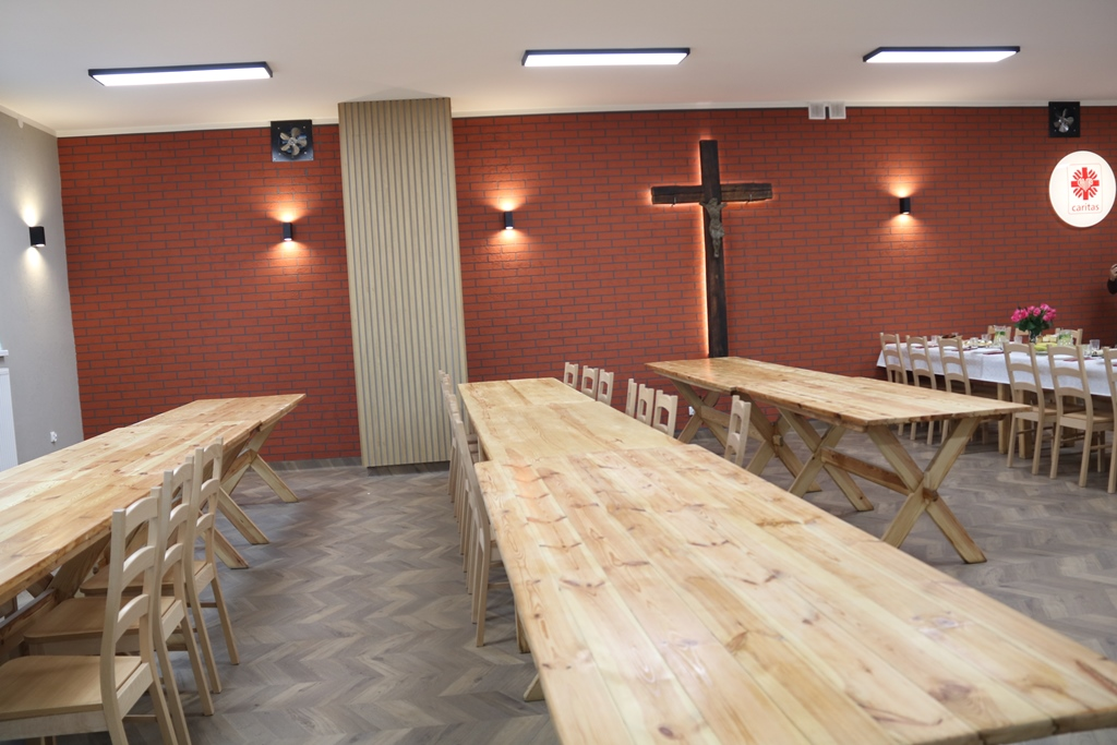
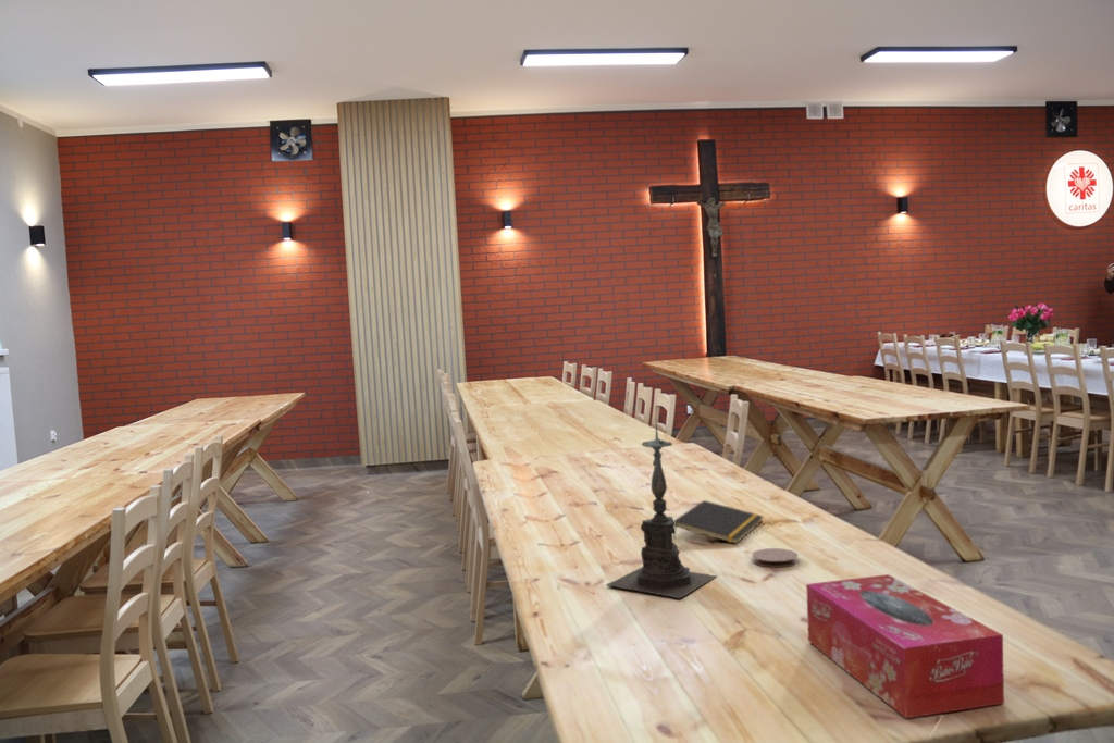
+ candle holder (657, 500)
+ coaster (775, 557)
+ notepad (719, 520)
+ tissue box (895, 637)
